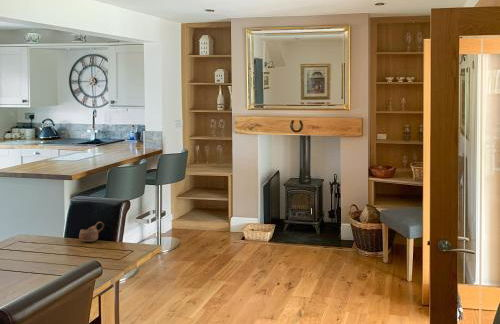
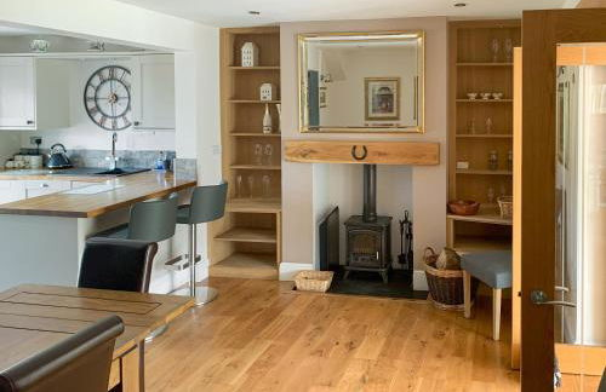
- cup (91, 232)
